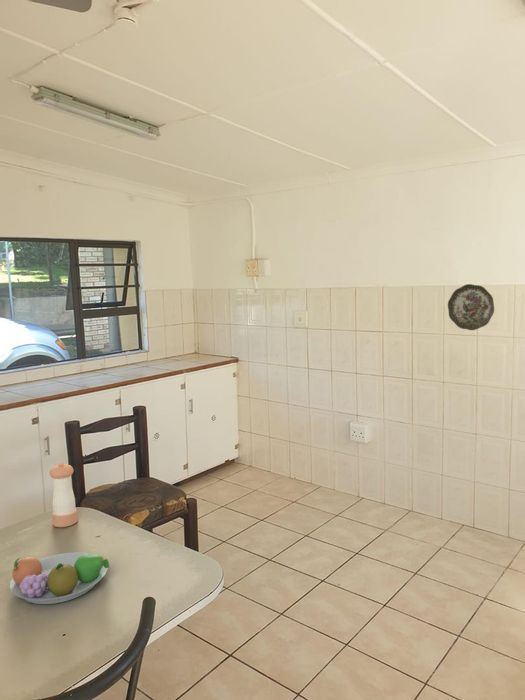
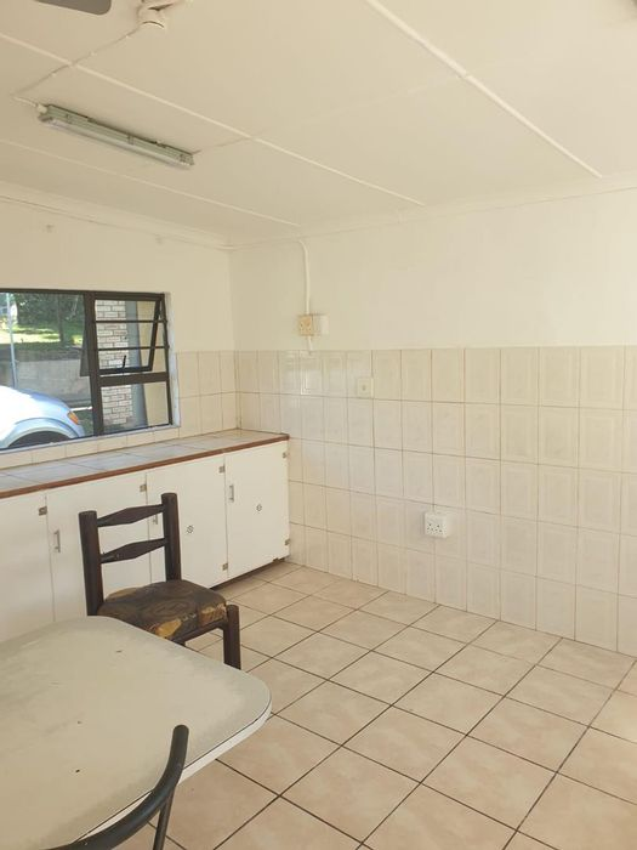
- pepper shaker (63, 492)
- decorative plate (471, 307)
- fruit bowl (62, 566)
